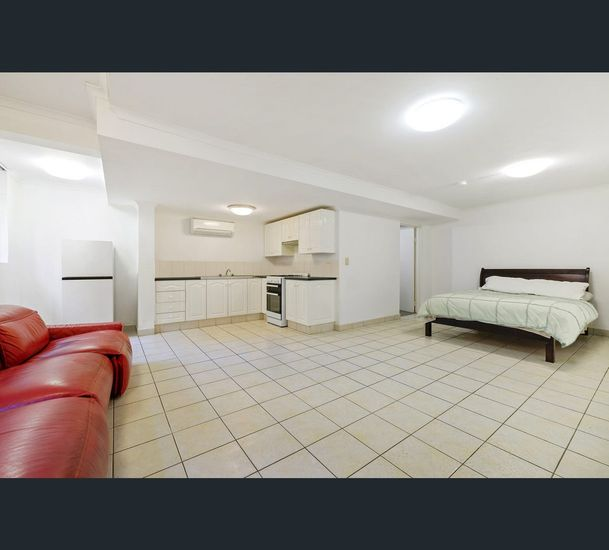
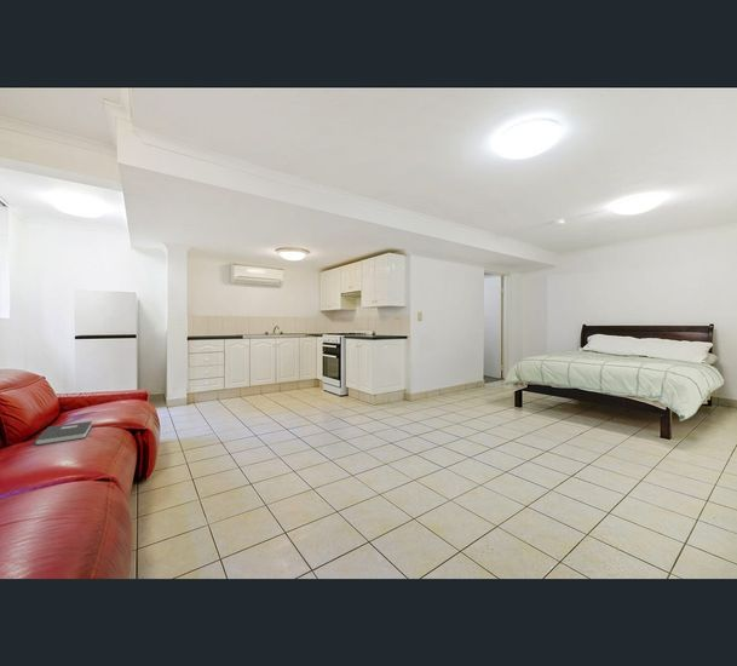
+ book (65, 431)
